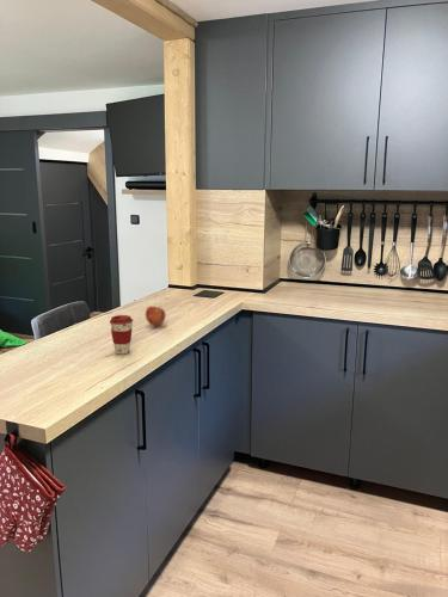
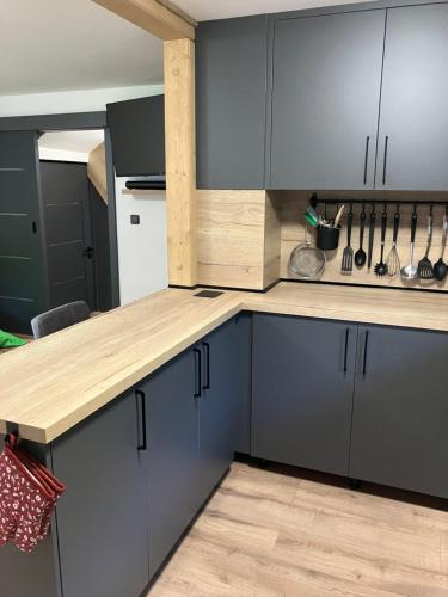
- coffee cup (121, 334)
- apple (155, 315)
